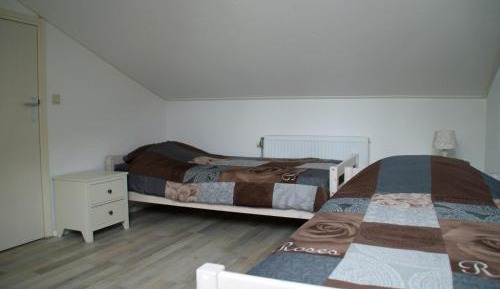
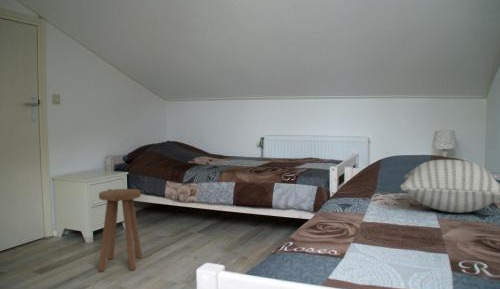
+ stool (125, 228)
+ pillow (449, 184)
